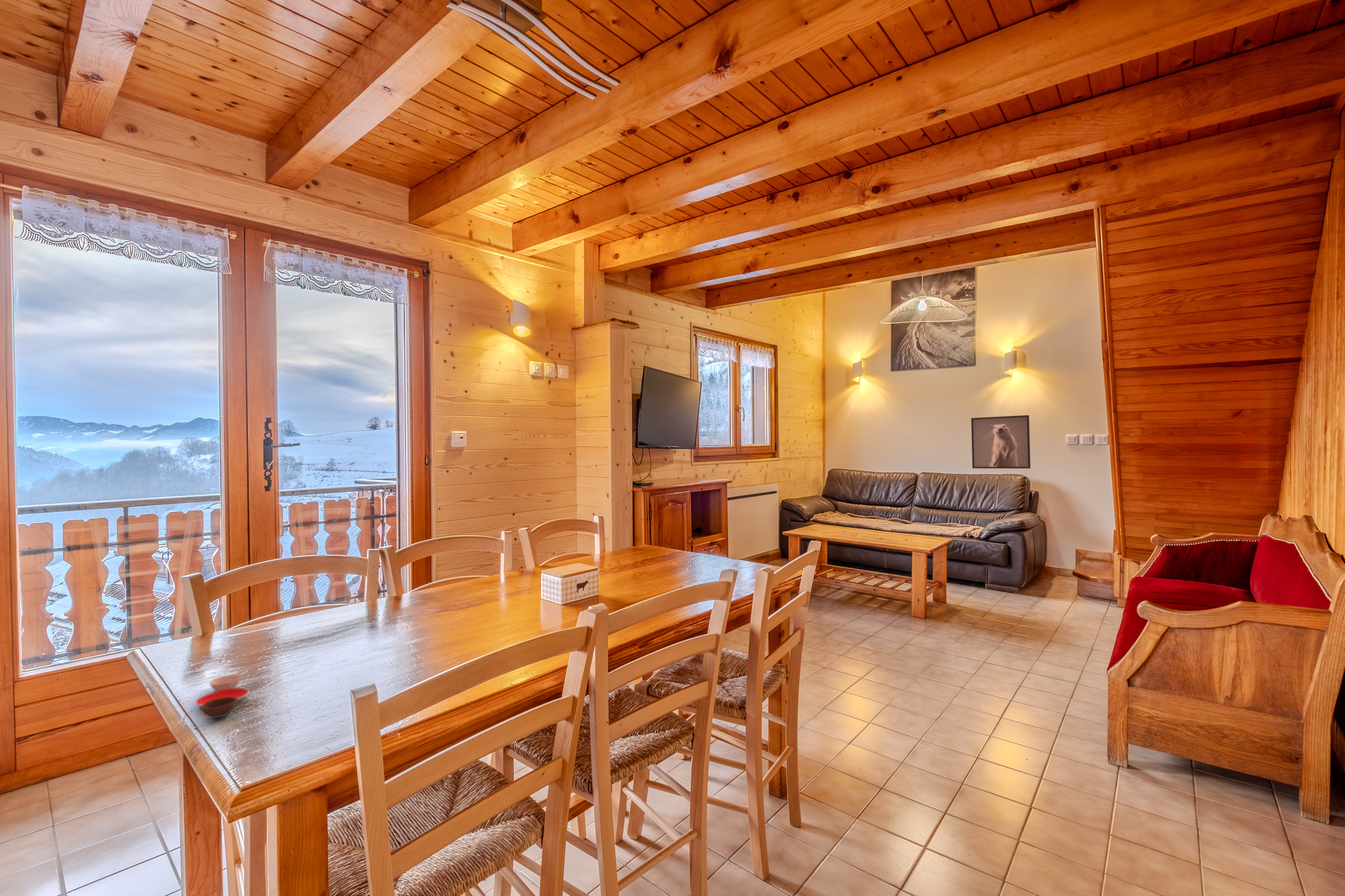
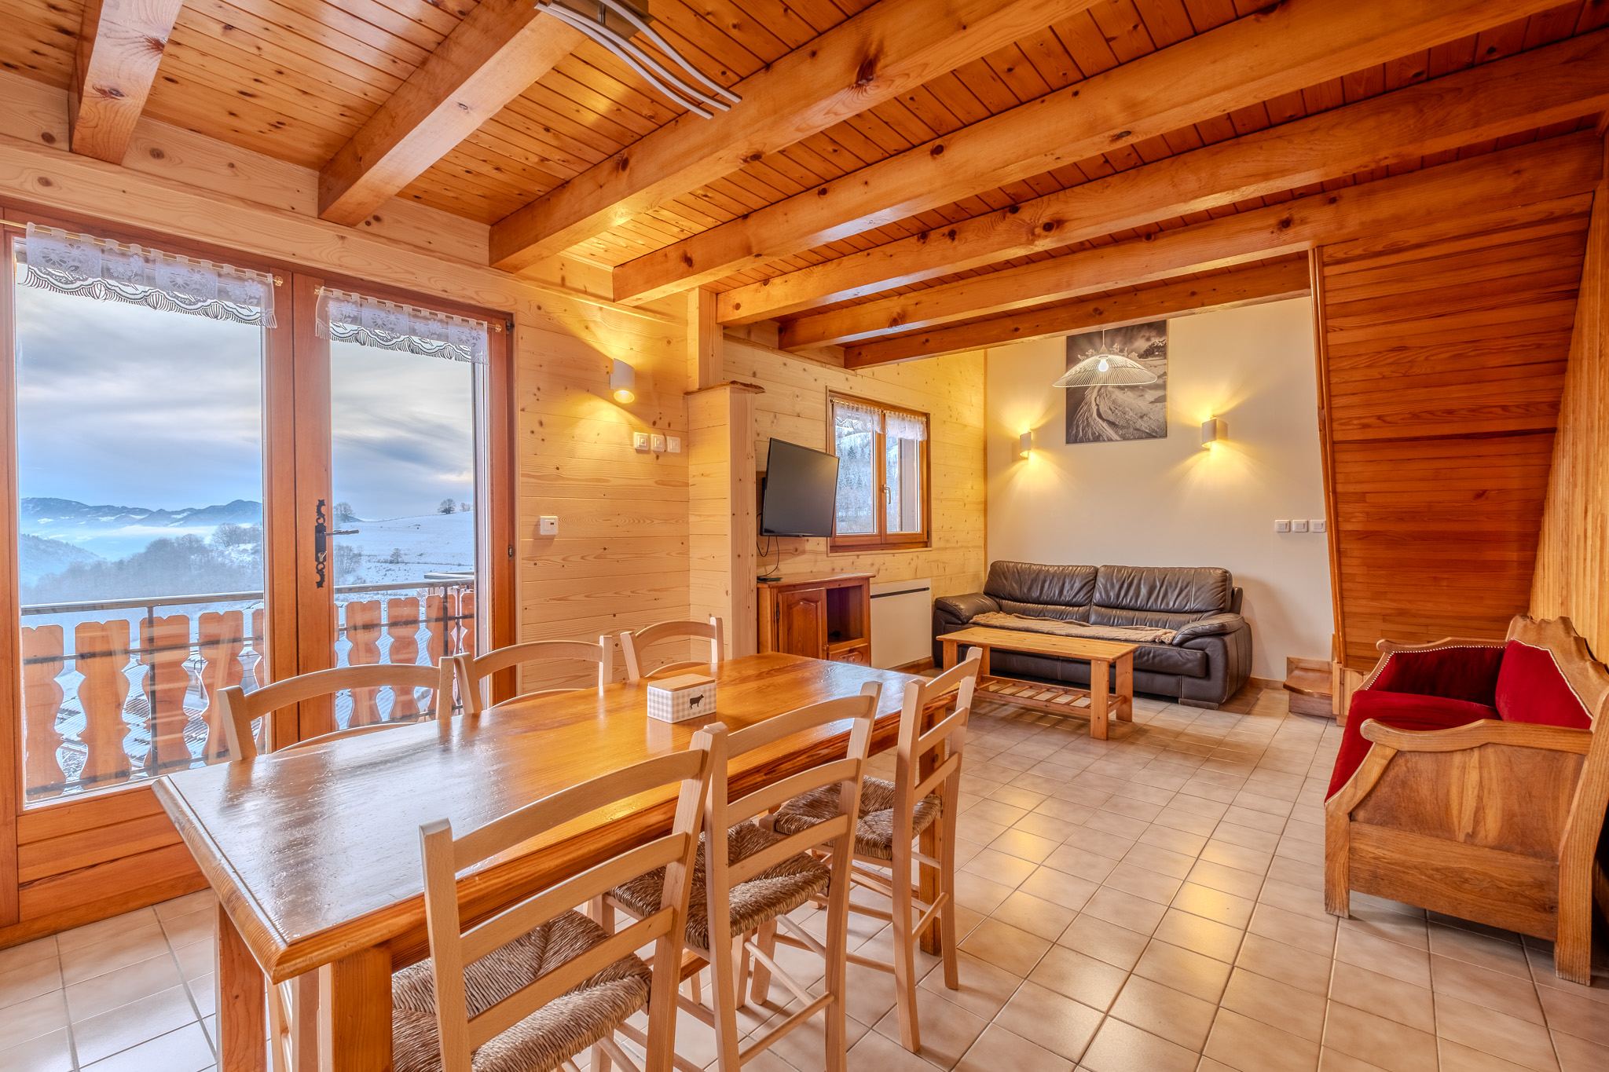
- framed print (1000, 442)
- bowl (223, 696)
